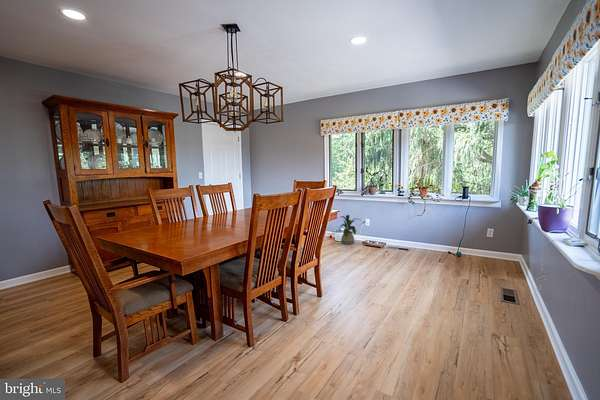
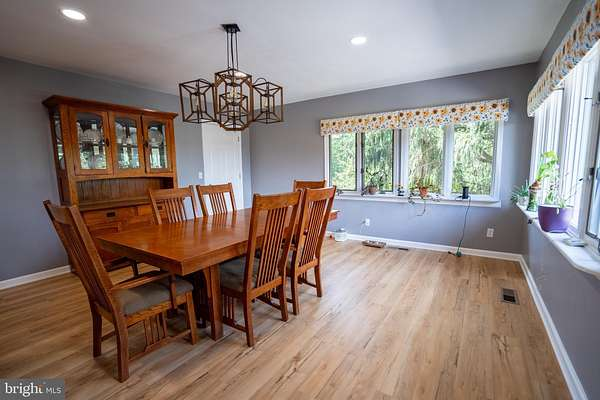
- house plant (349, 227)
